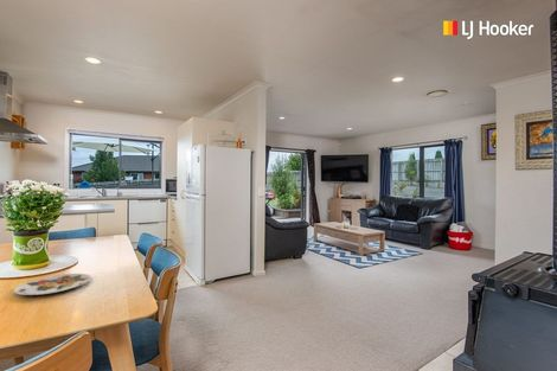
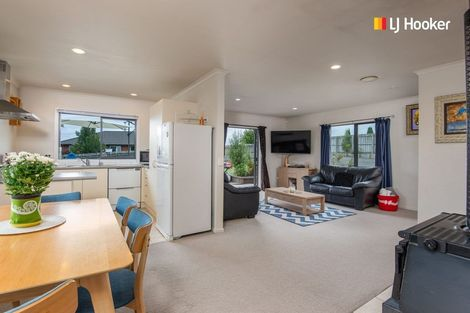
- plate (55, 283)
